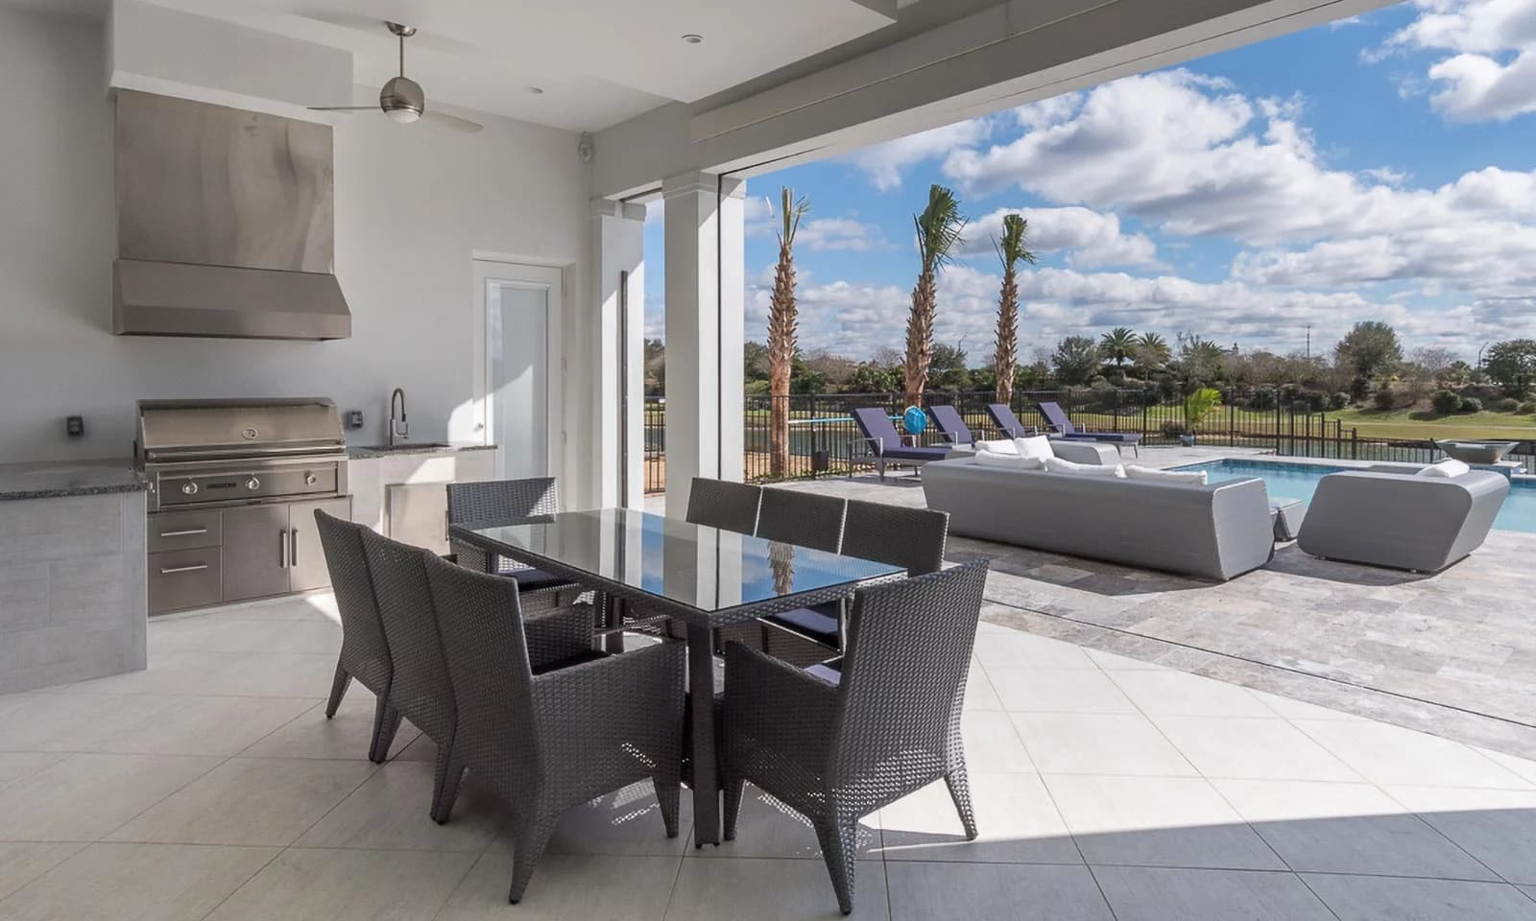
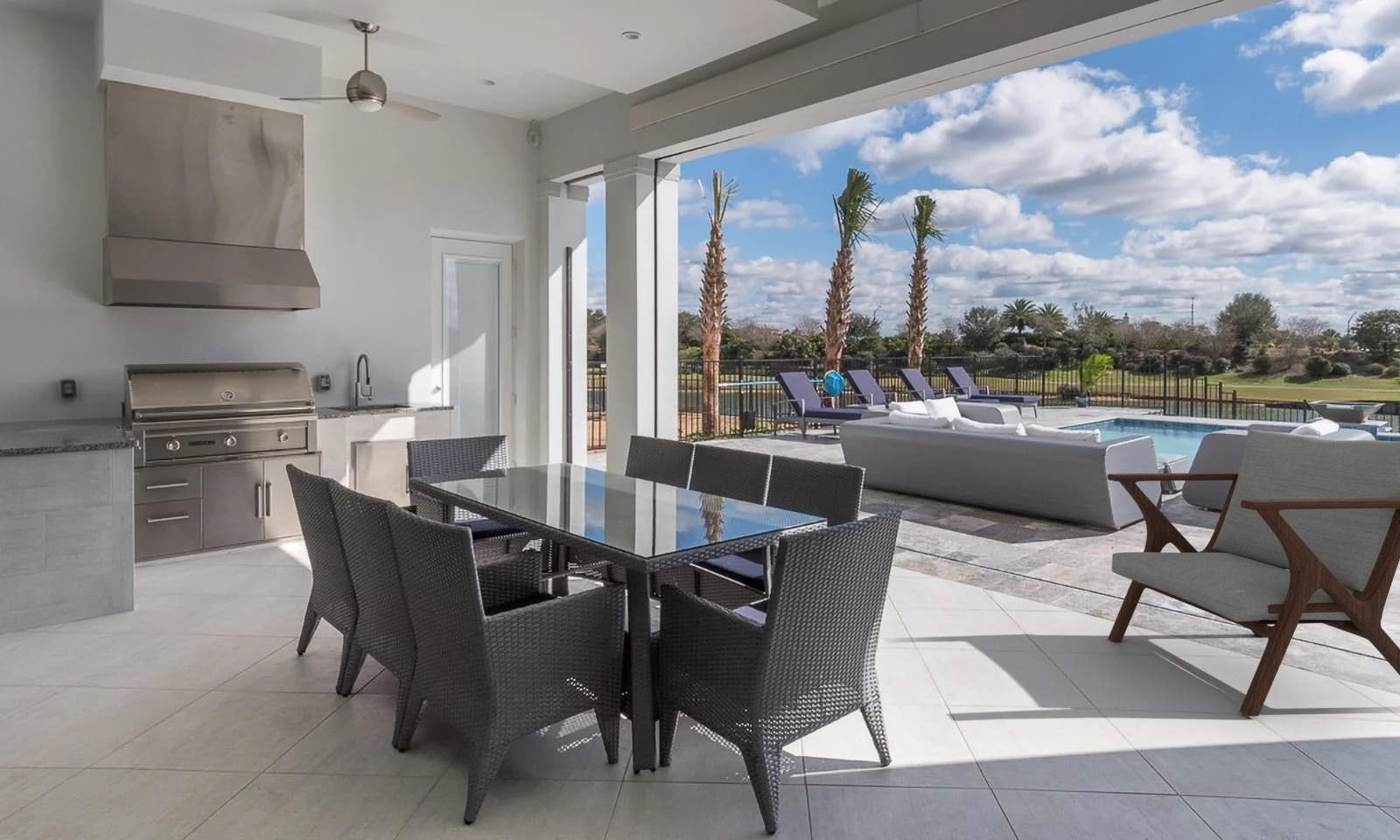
+ lounge chair (1259, 553)
